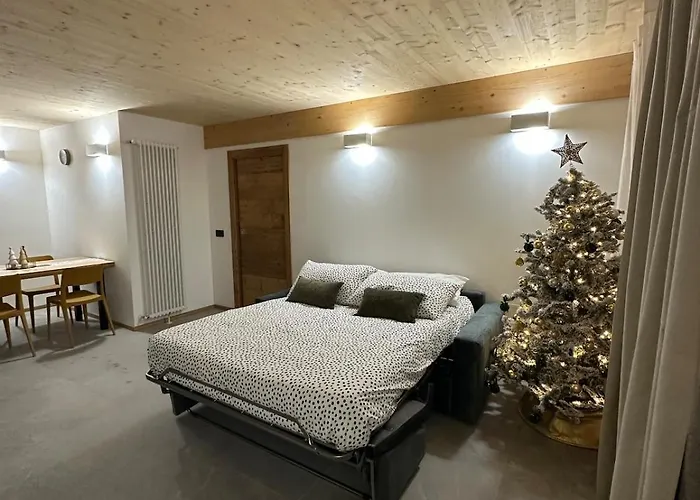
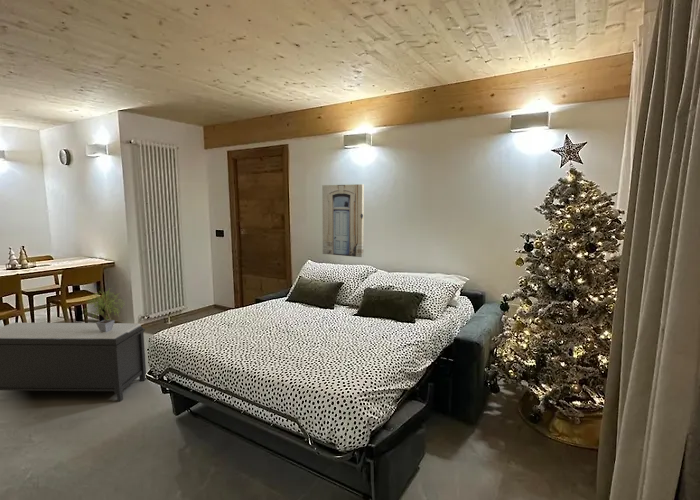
+ wall art (342, 220)
+ bench (62, 360)
+ potted plant (104, 308)
